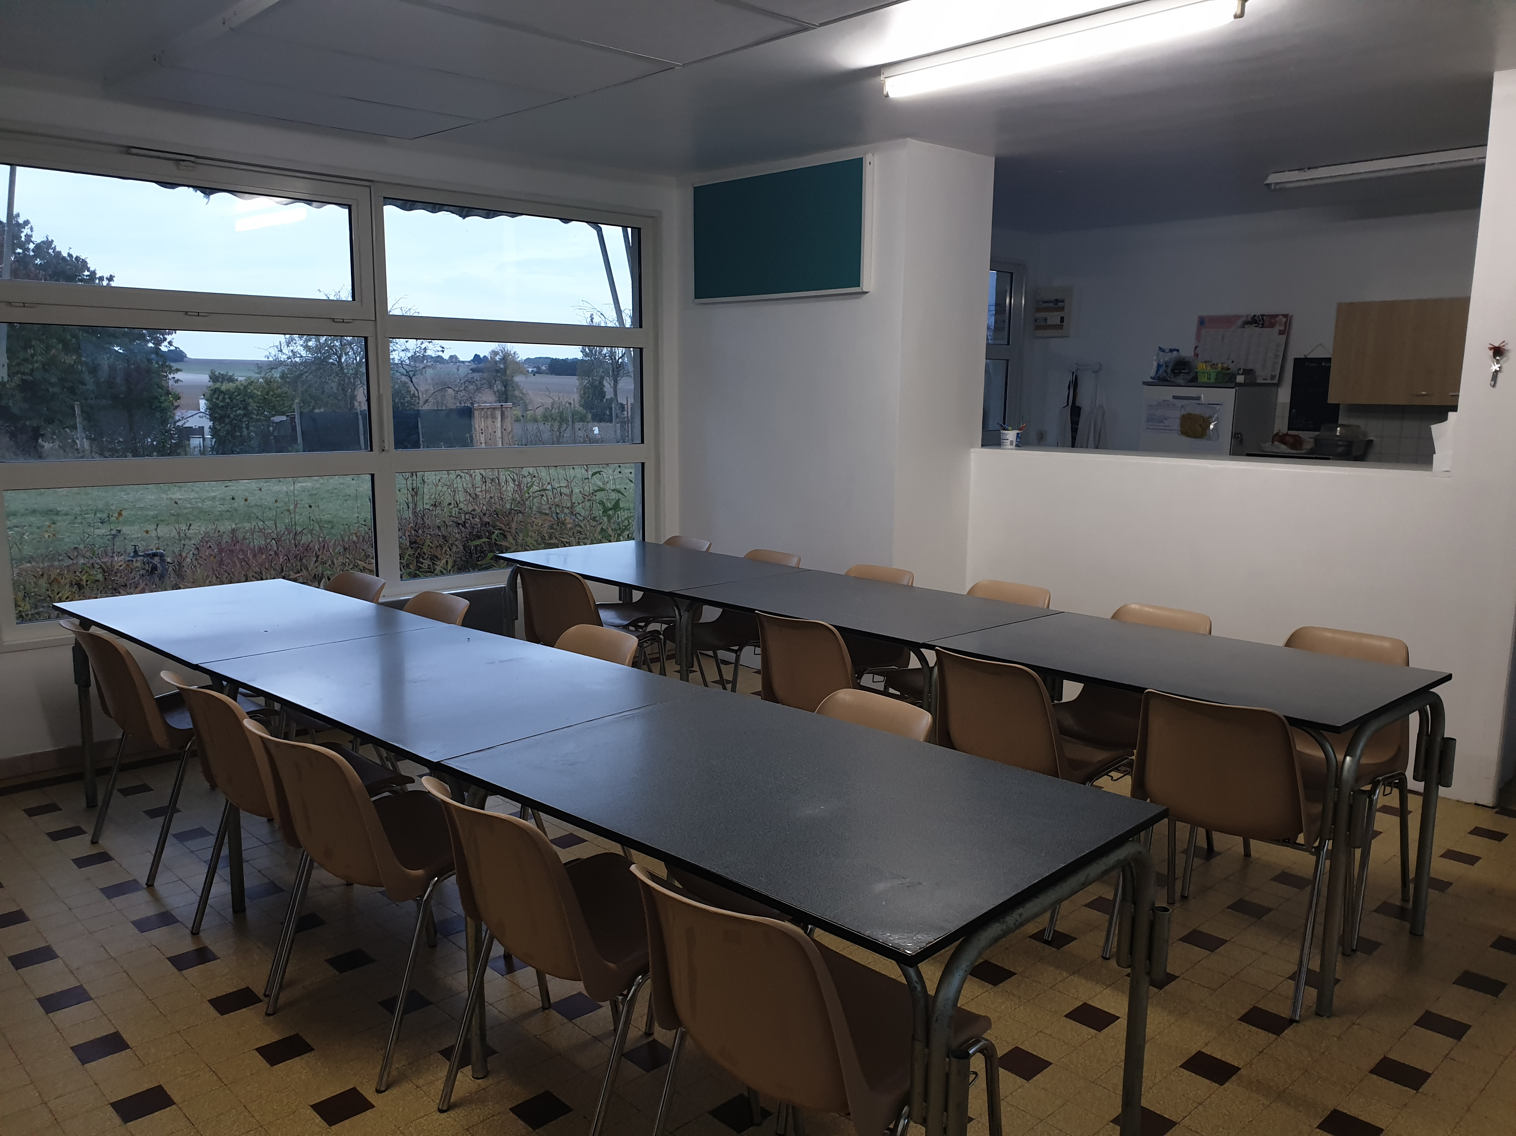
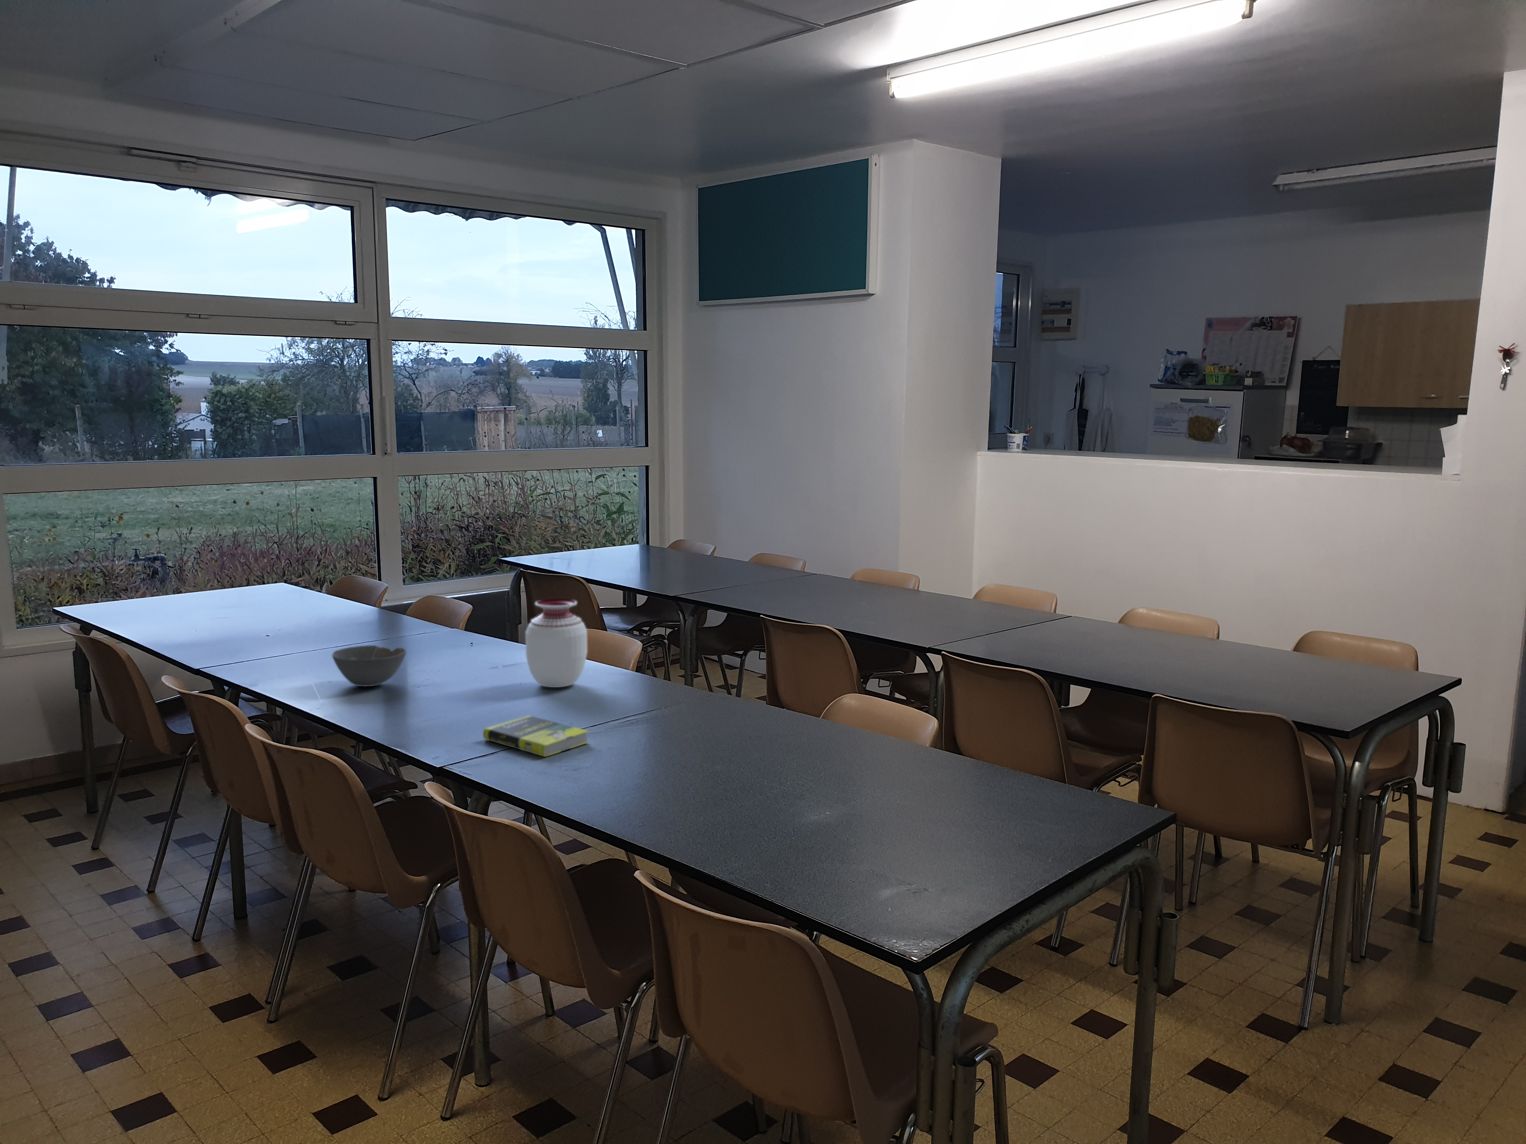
+ vase (556, 644)
+ book (536, 735)
+ bowl (370, 668)
